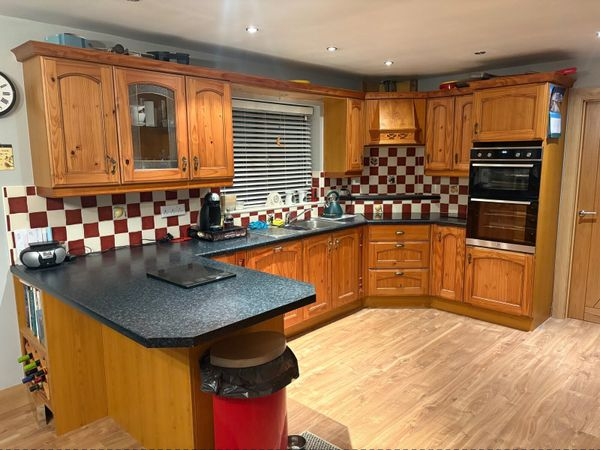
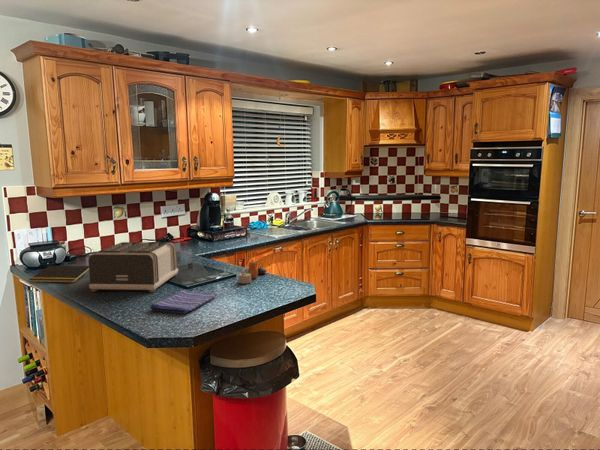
+ teapot (252, 268)
+ notepad (61, 273)
+ dish towel (184, 300)
+ toaster (137, 263)
